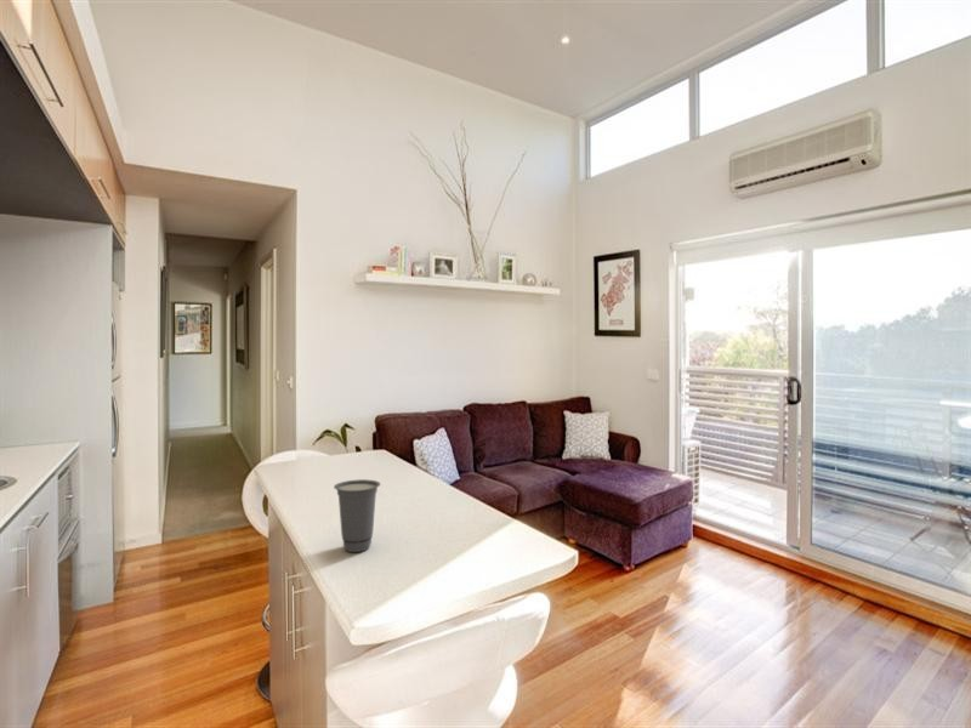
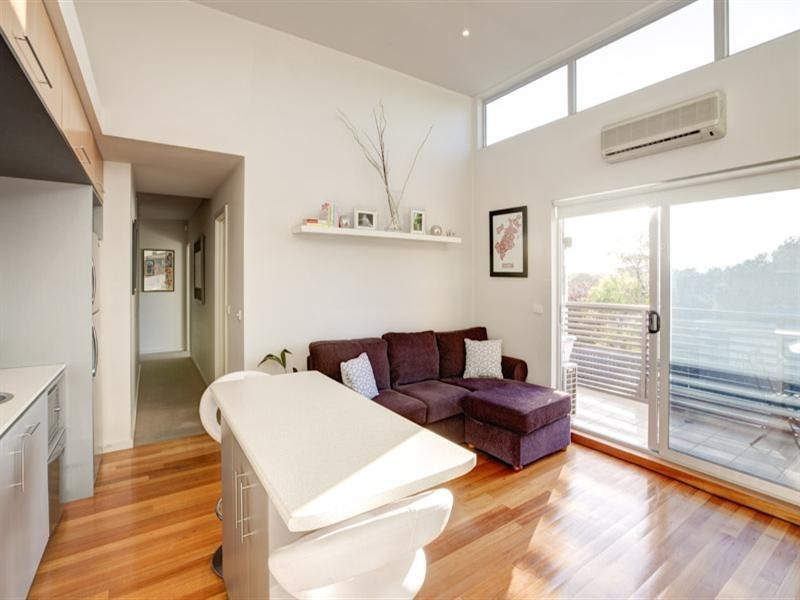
- cup (357, 516)
